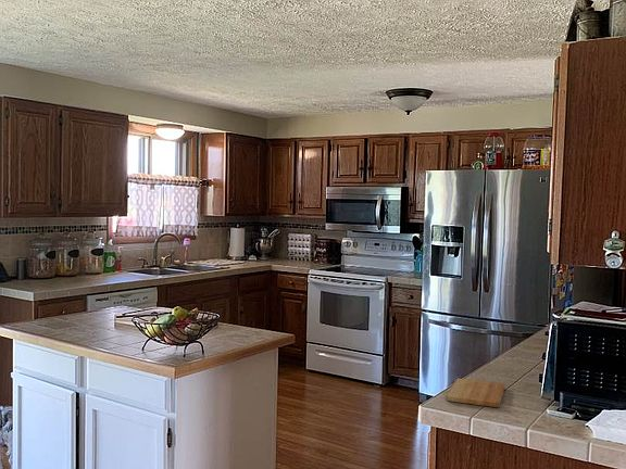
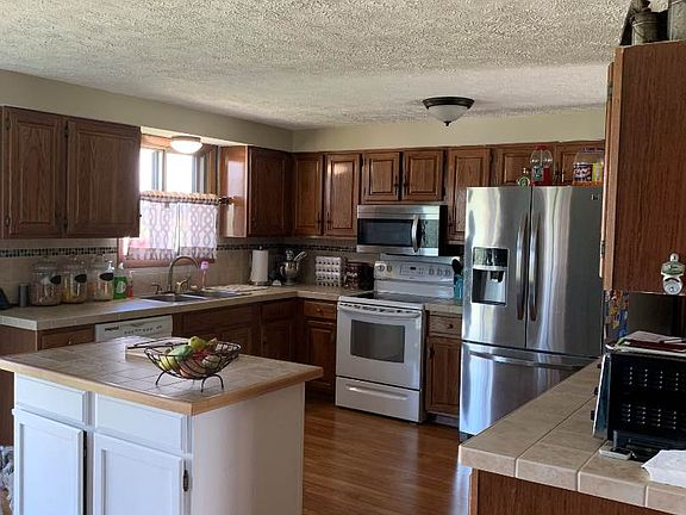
- cutting board (476, 392)
